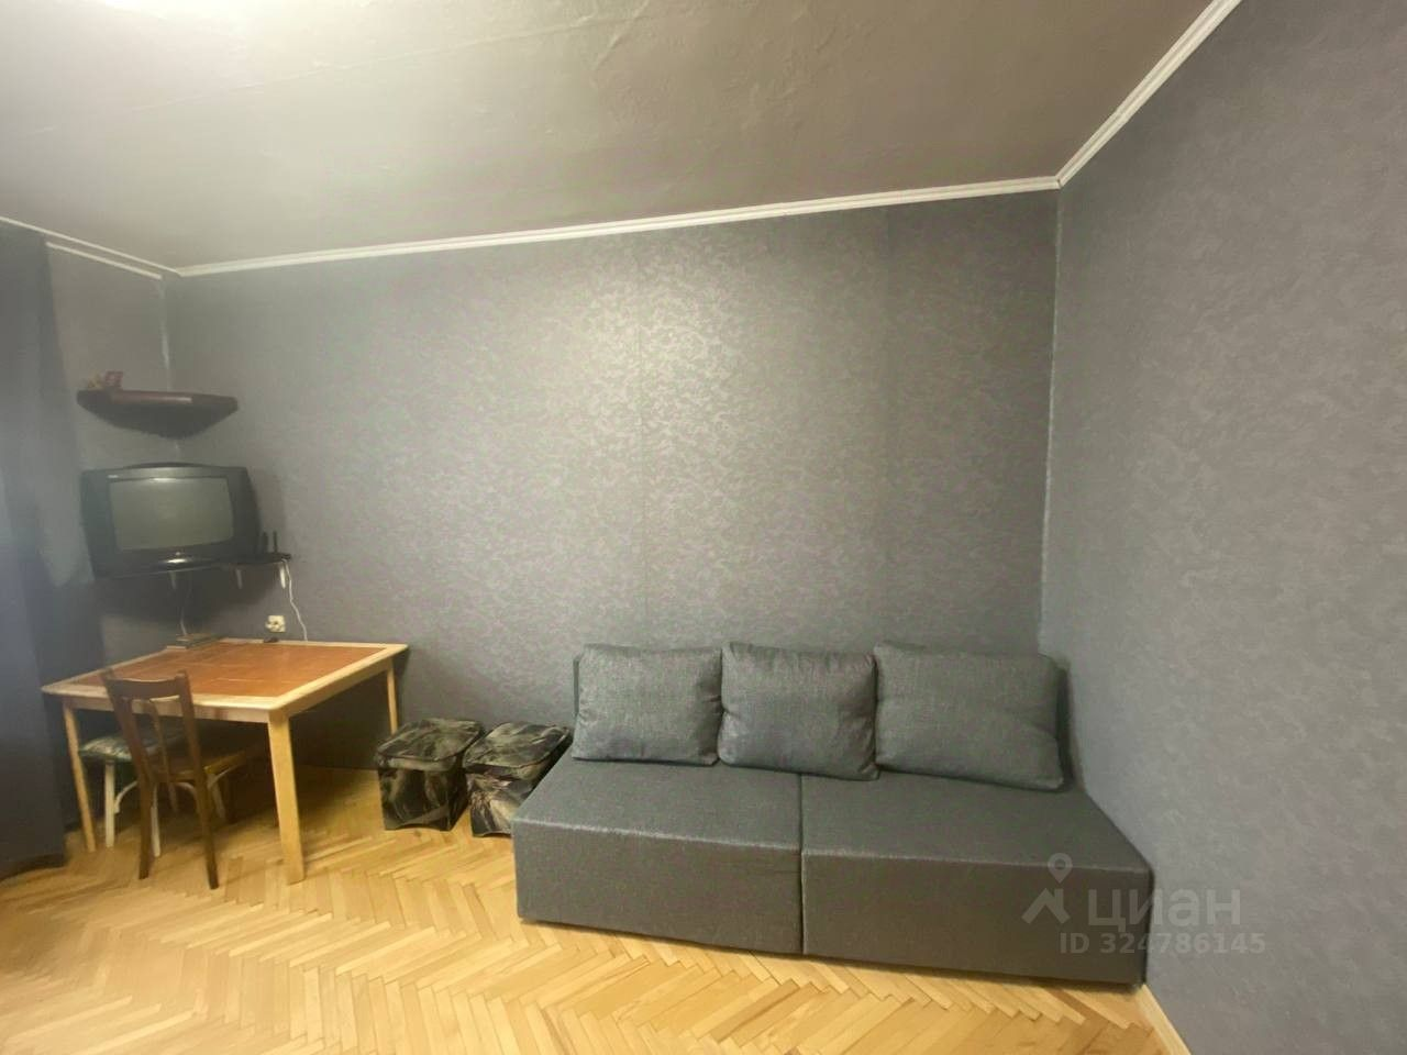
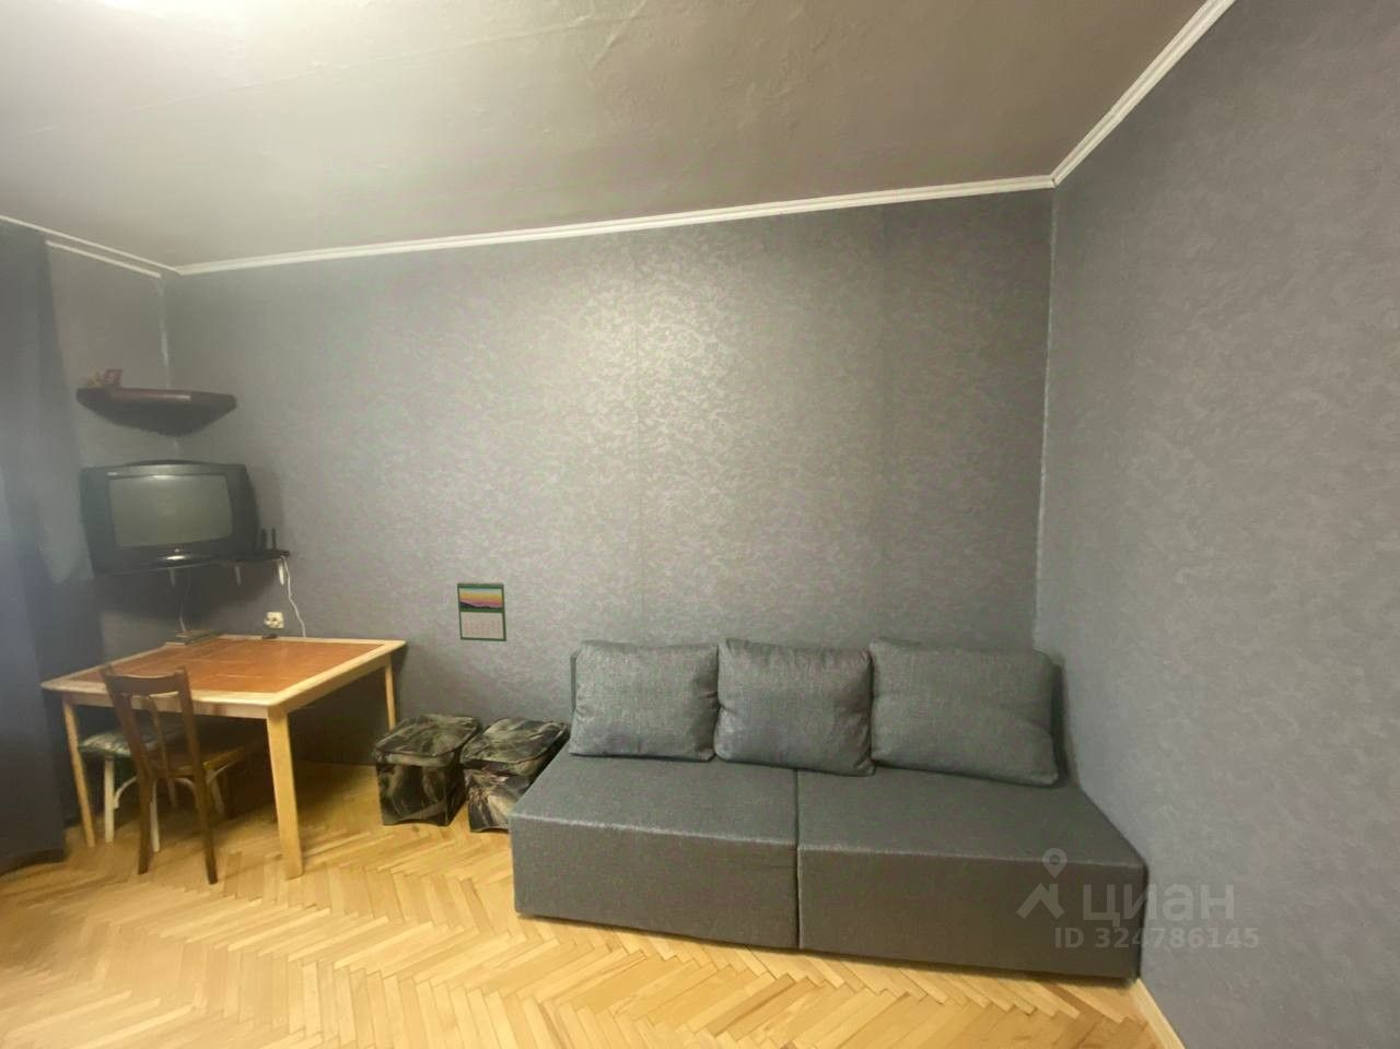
+ calendar (482, 610)
